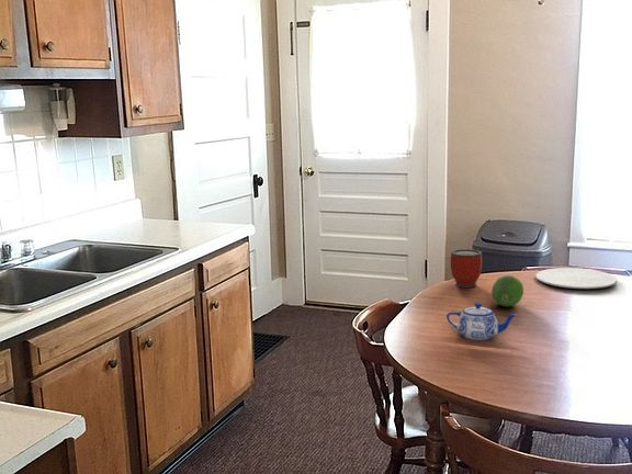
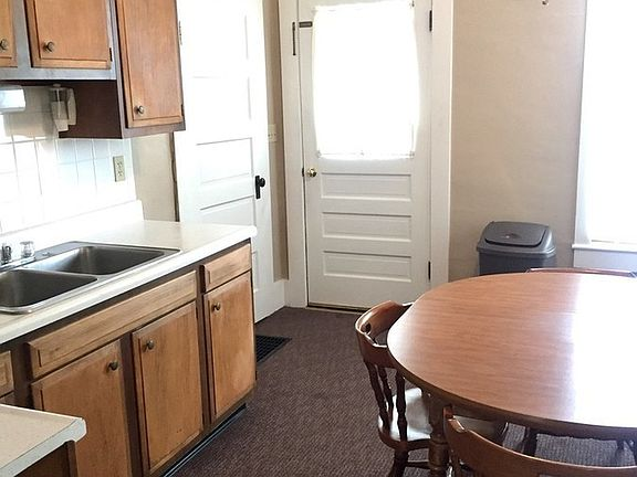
- mug (466, 267)
- plate (575, 279)
- fruit (506, 292)
- teapot (481, 319)
